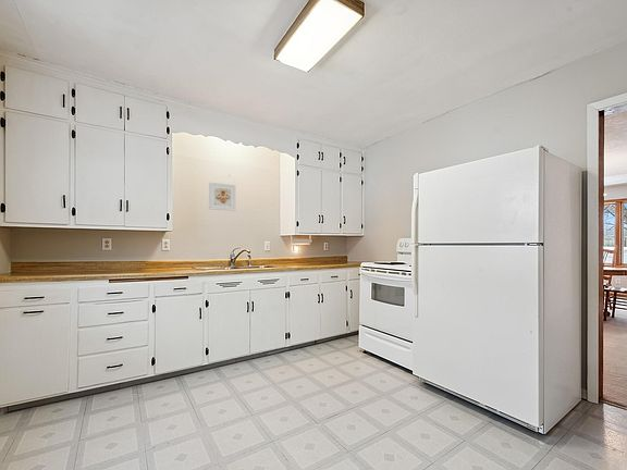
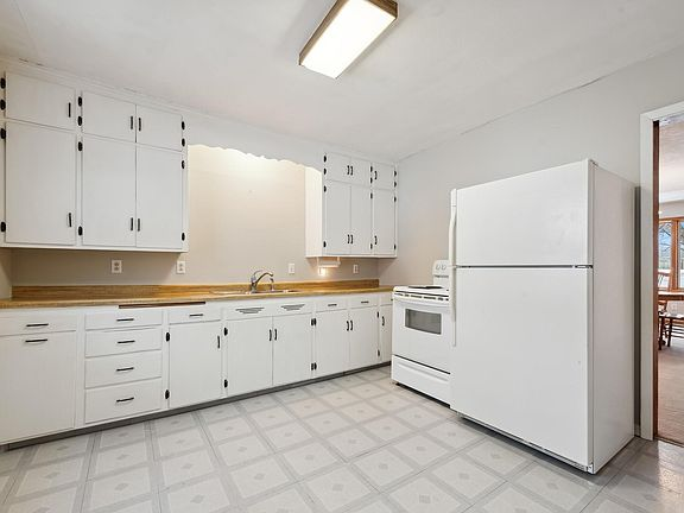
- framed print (222, 197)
